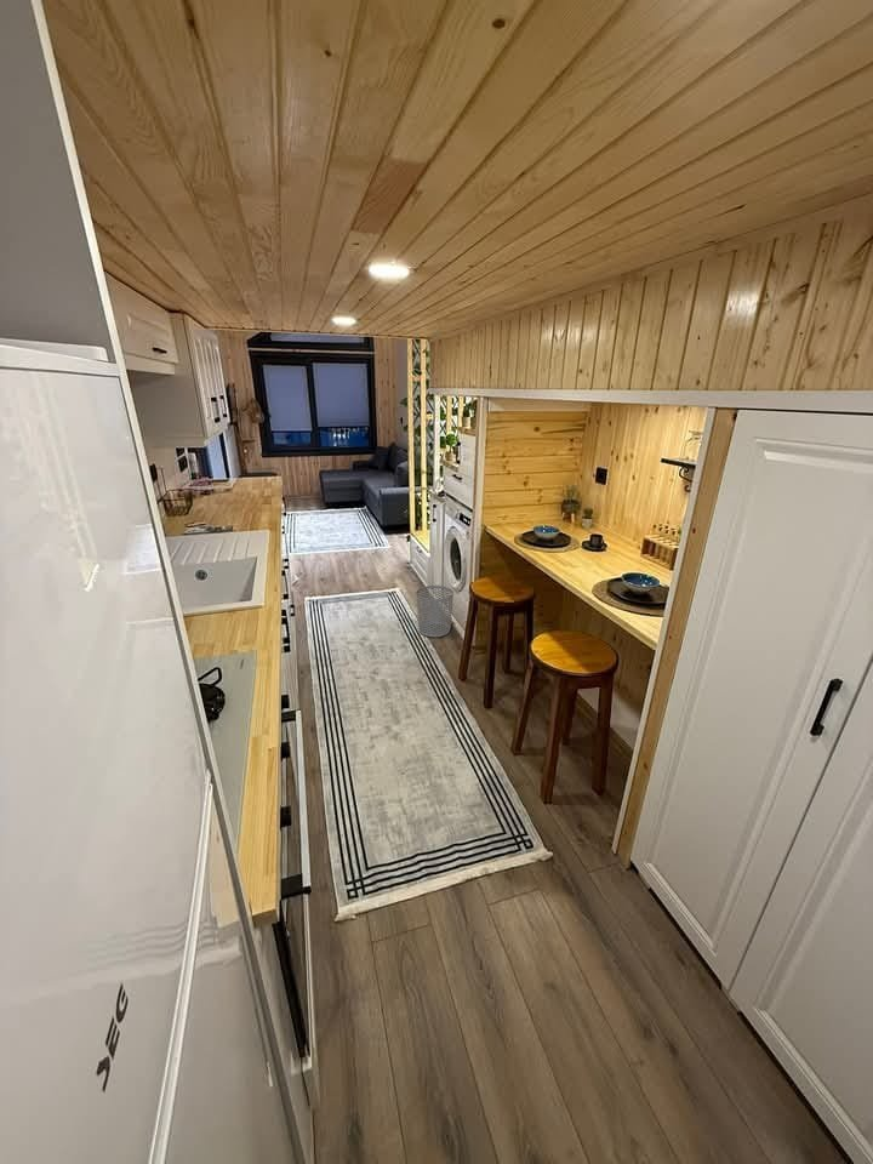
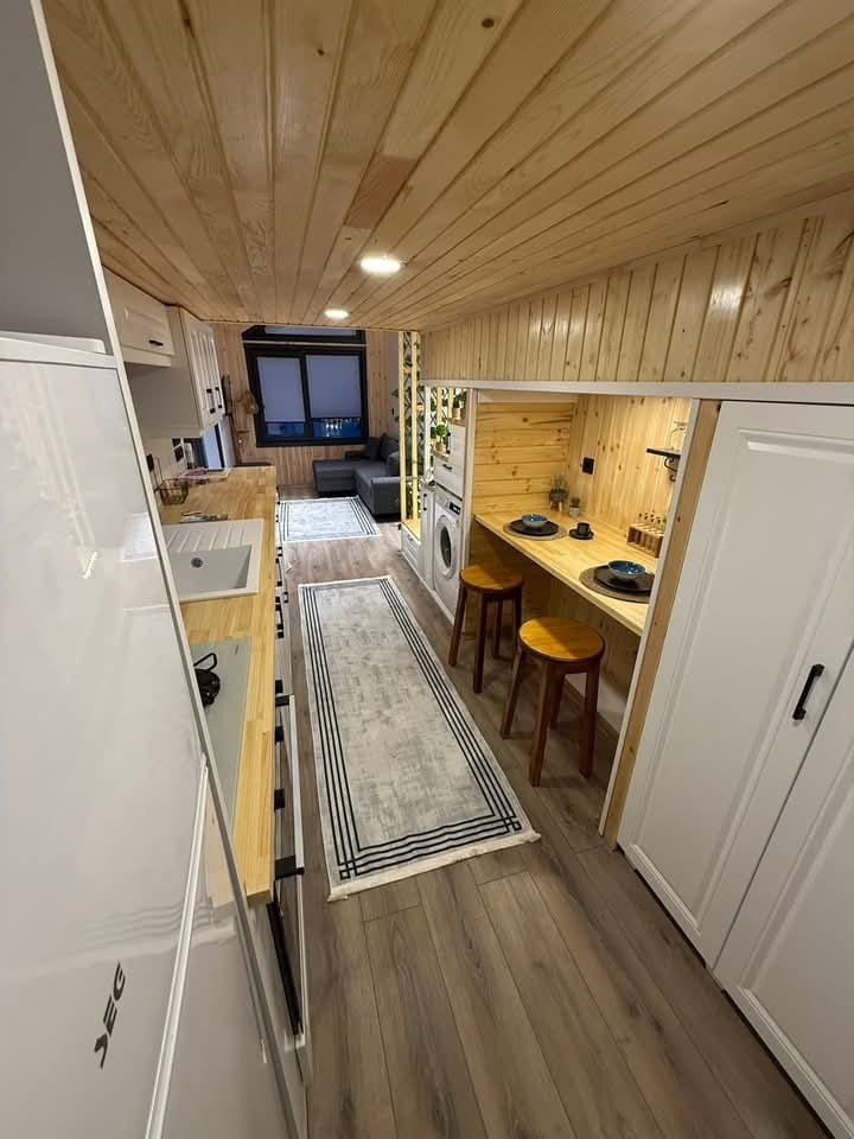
- waste bin (434, 610)
